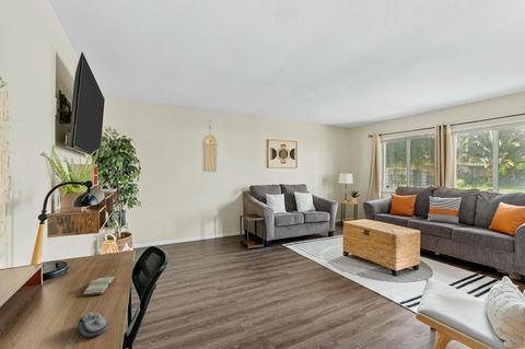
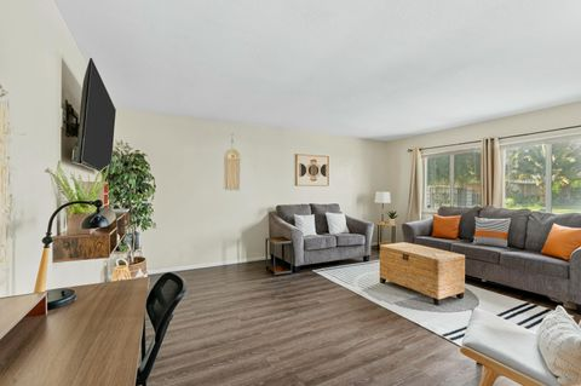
- computer mouse (92, 322)
- book (100, 282)
